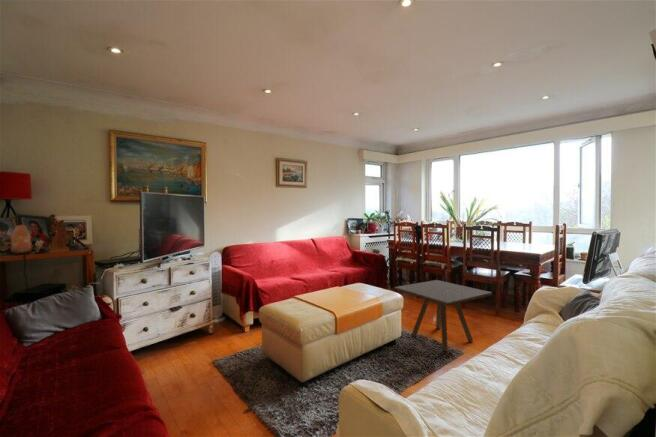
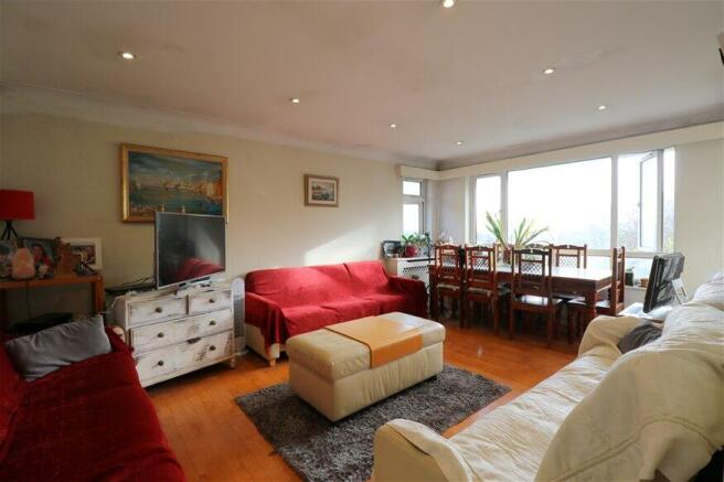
- side table (441, 314)
